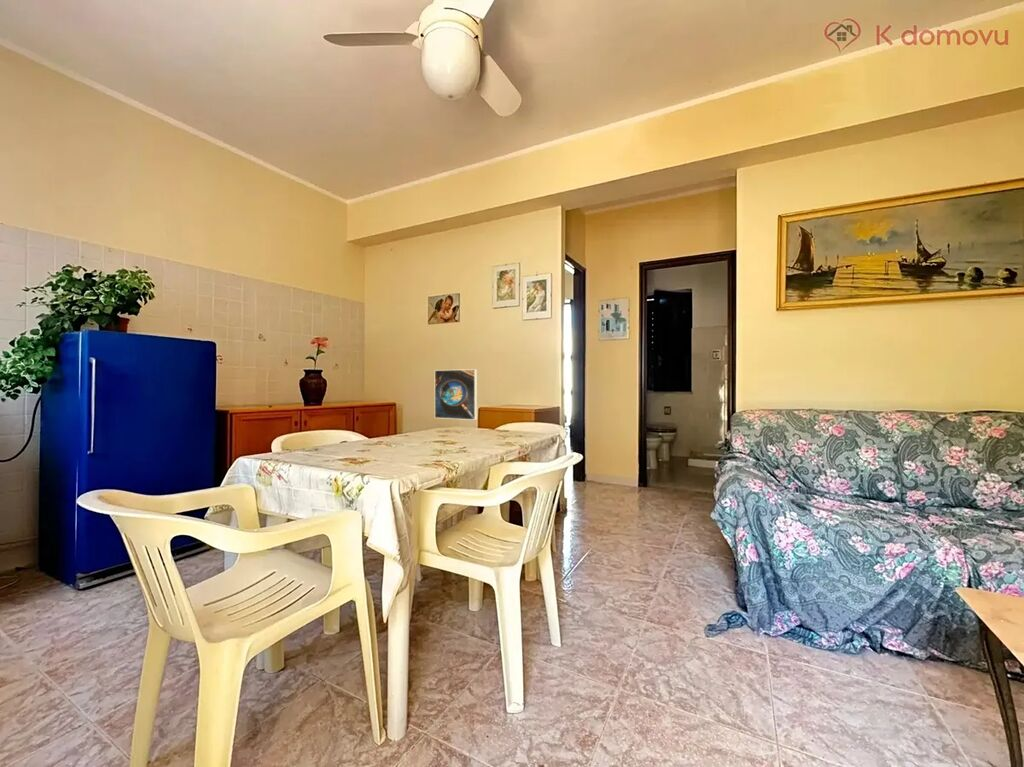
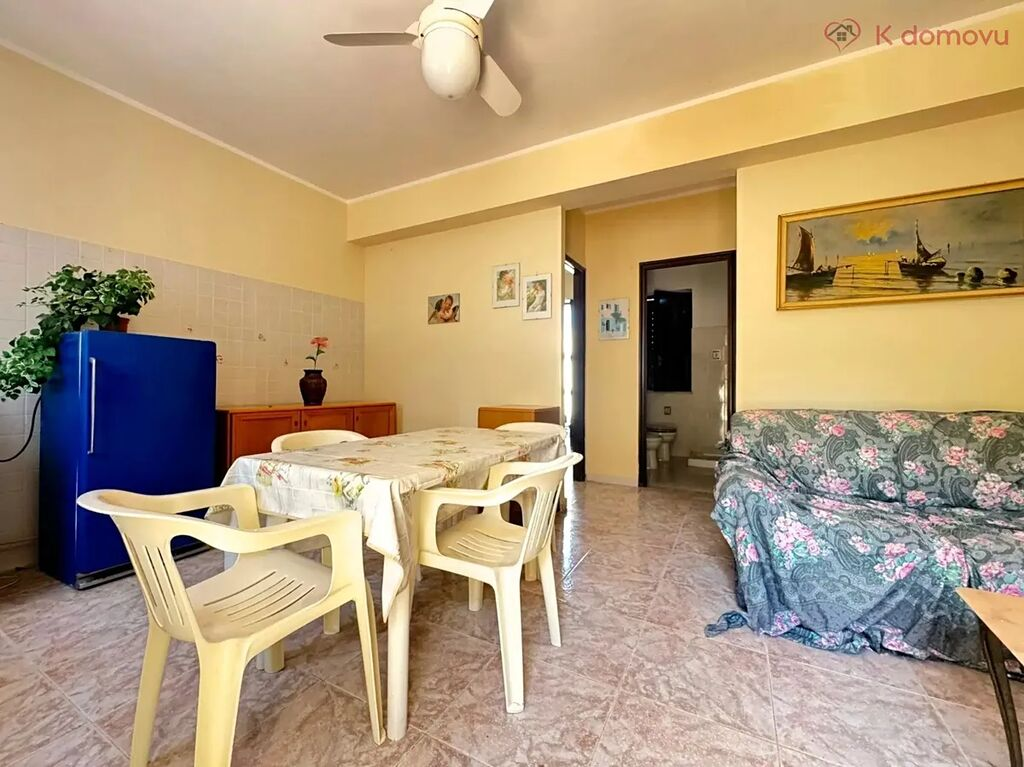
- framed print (455, 394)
